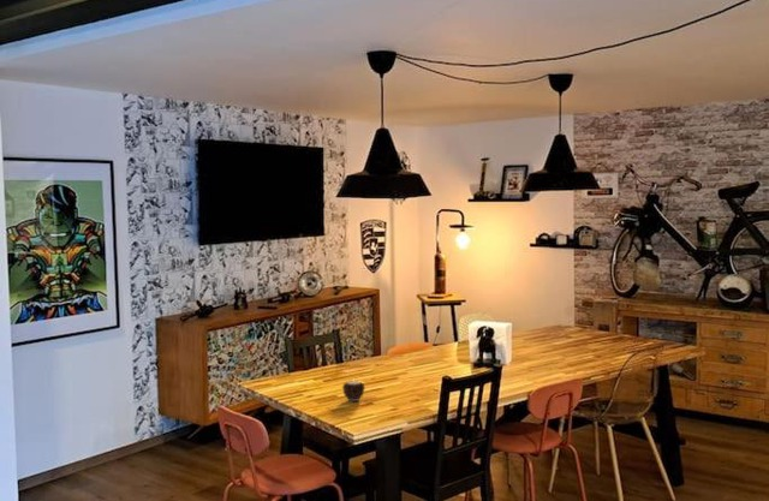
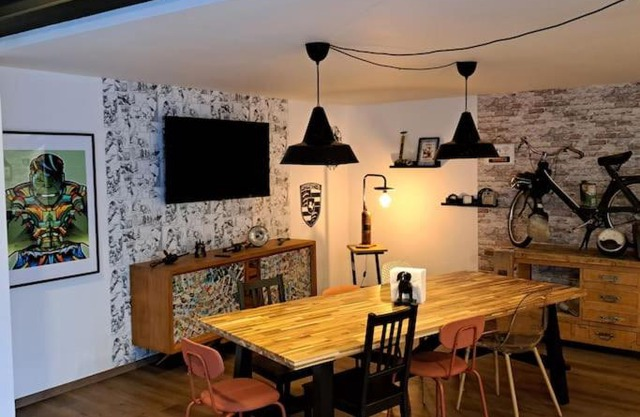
- candle (353, 388)
